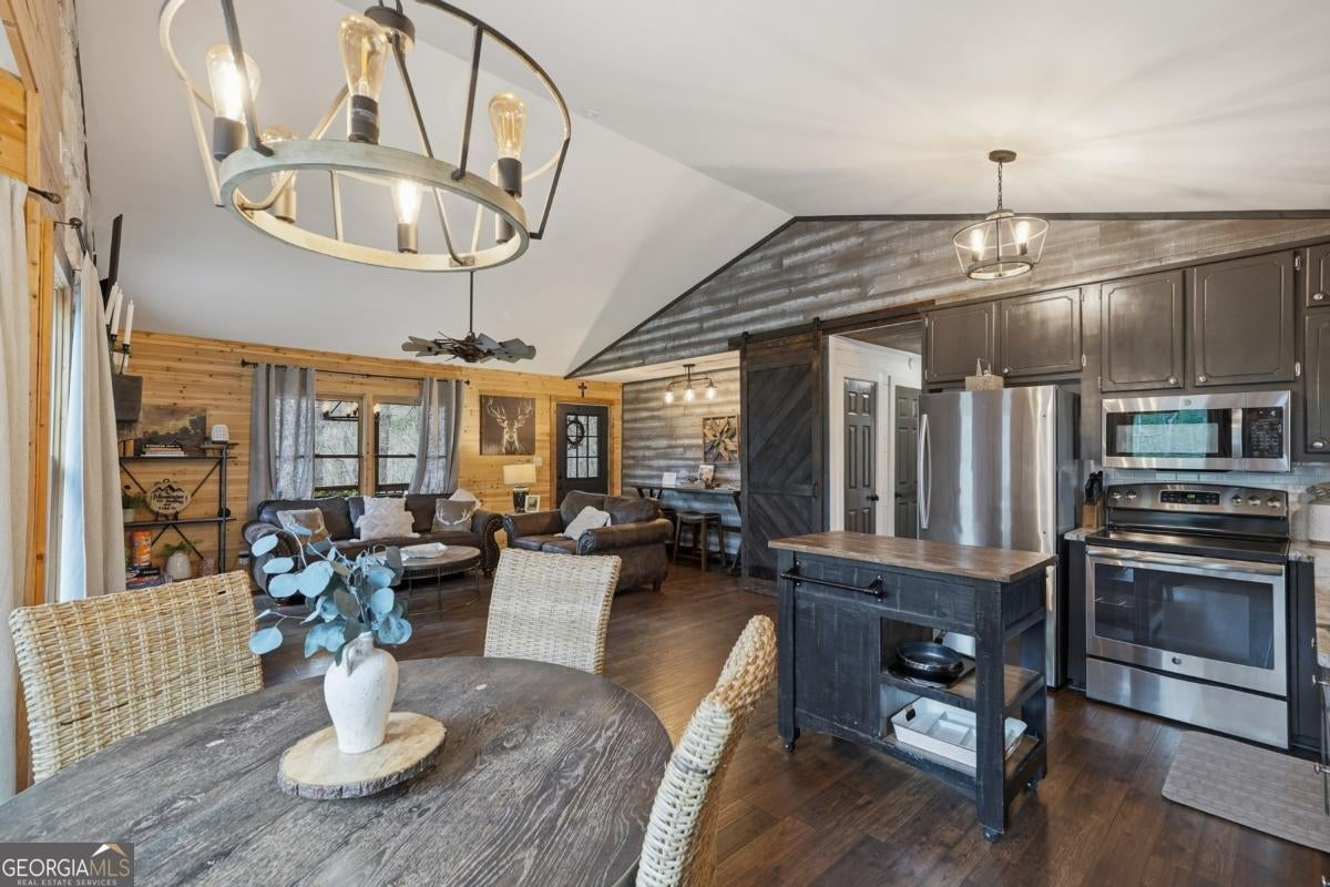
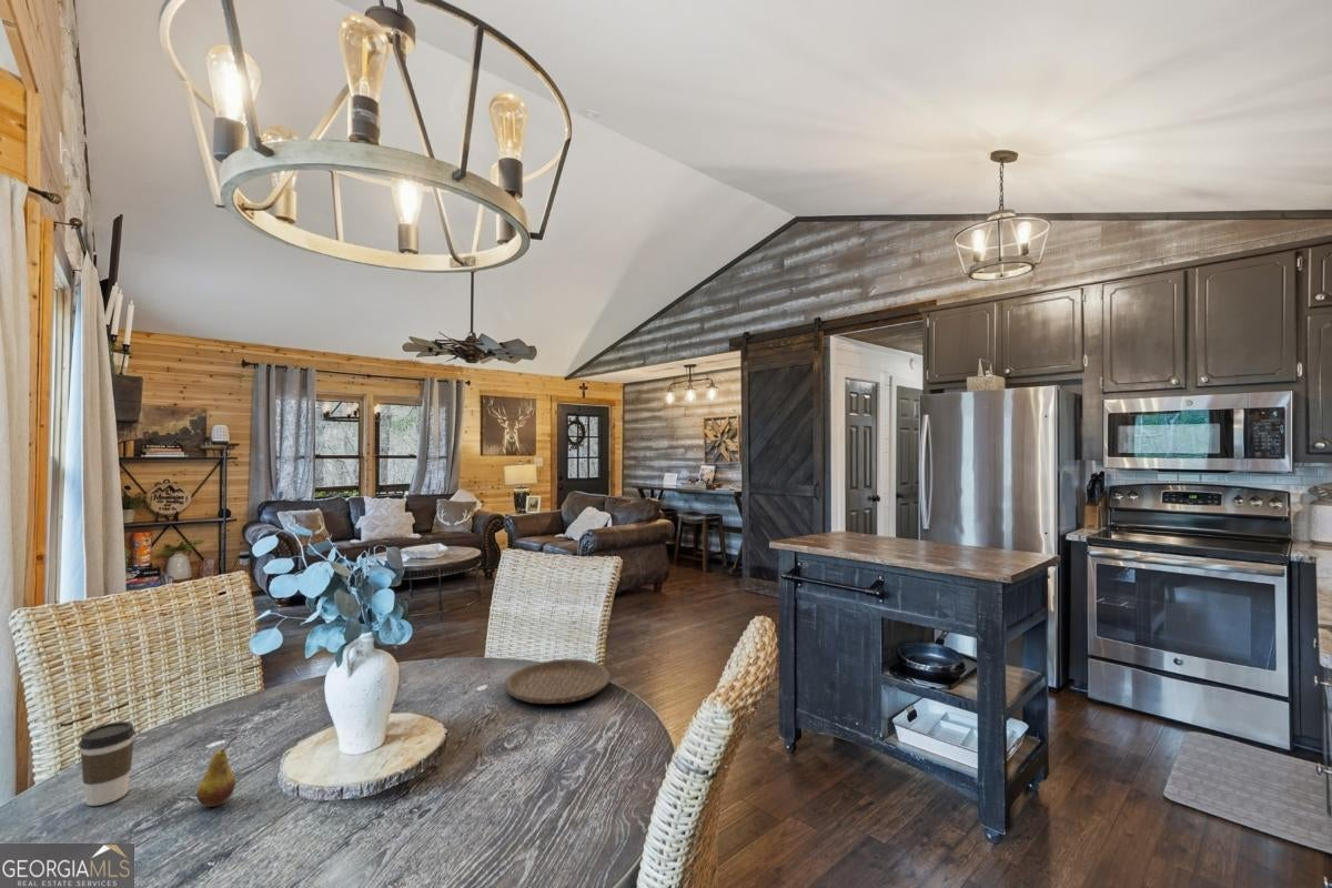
+ plate (558, 680)
+ fruit (215, 769)
+ coffee cup (107, 763)
